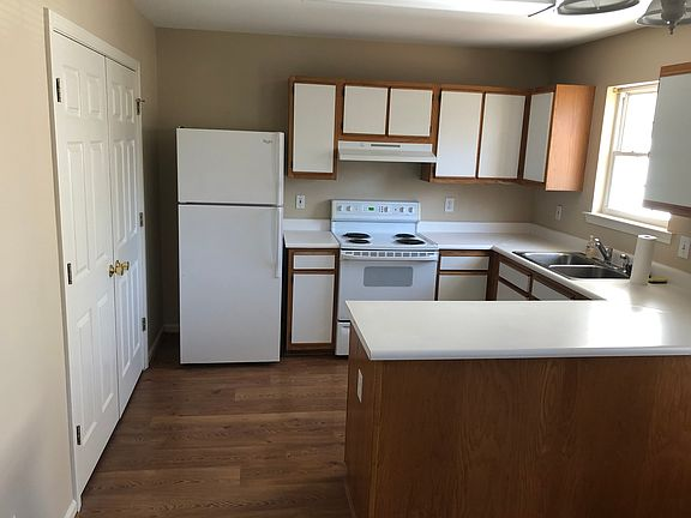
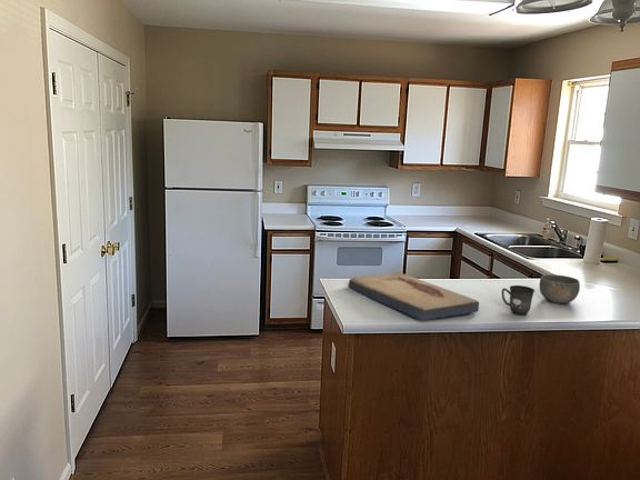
+ bowl (558, 289)
+ mug (516, 299)
+ fish fossil (409, 293)
